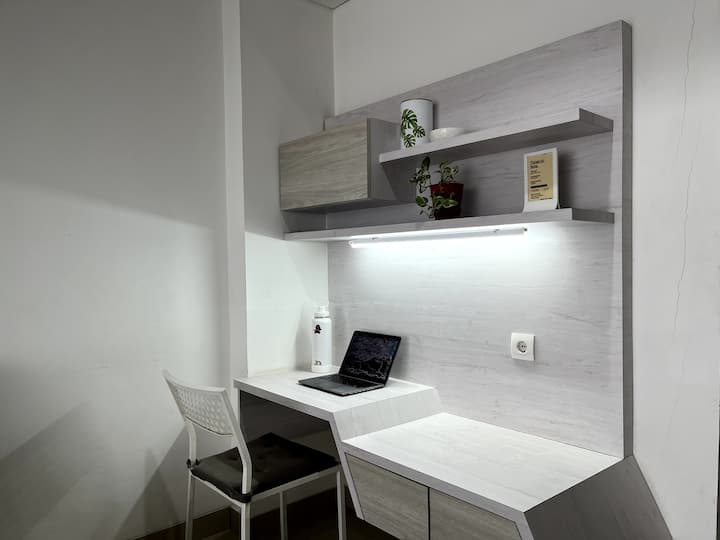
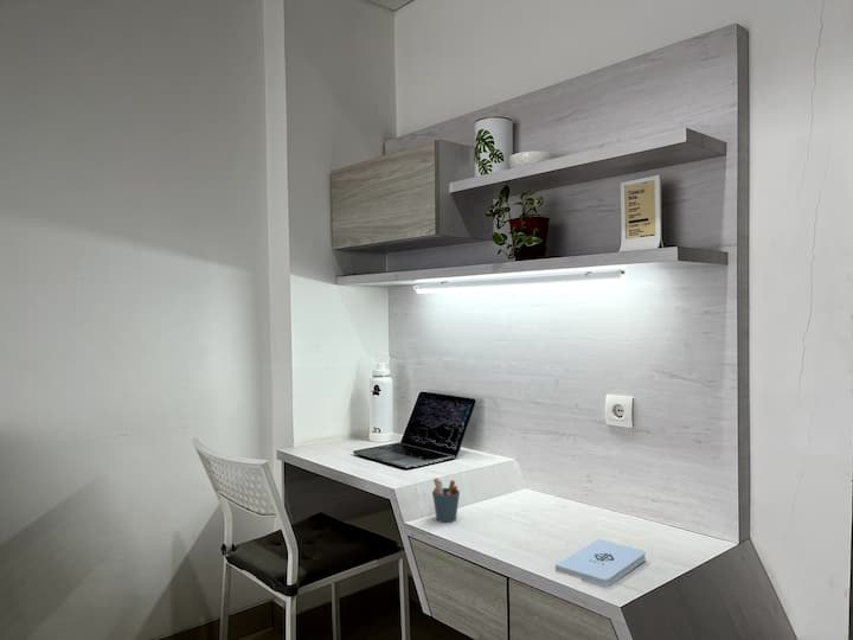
+ pen holder (445, 498)
+ notepad (602, 561)
